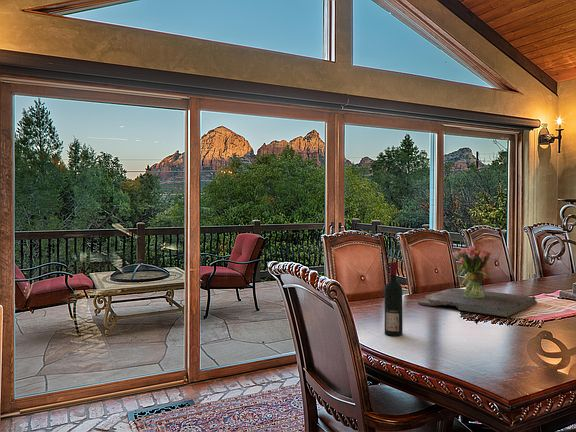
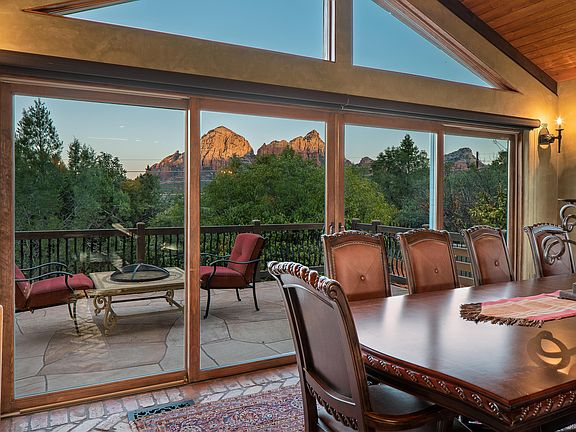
- flower arrangement (477, 274)
- alcohol (393, 298)
